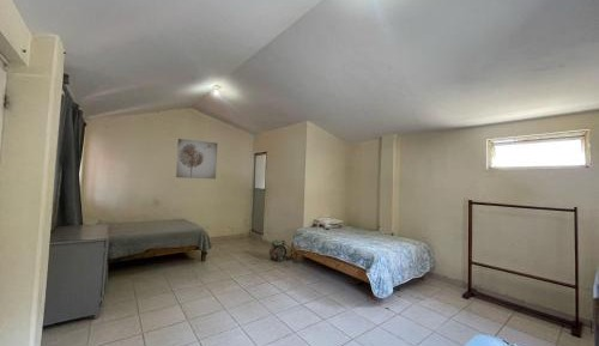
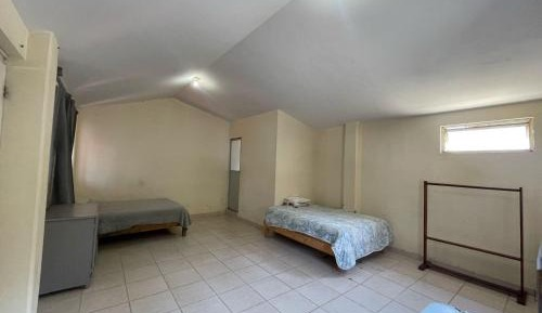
- wall art (196, 159)
- backpack (282, 249)
